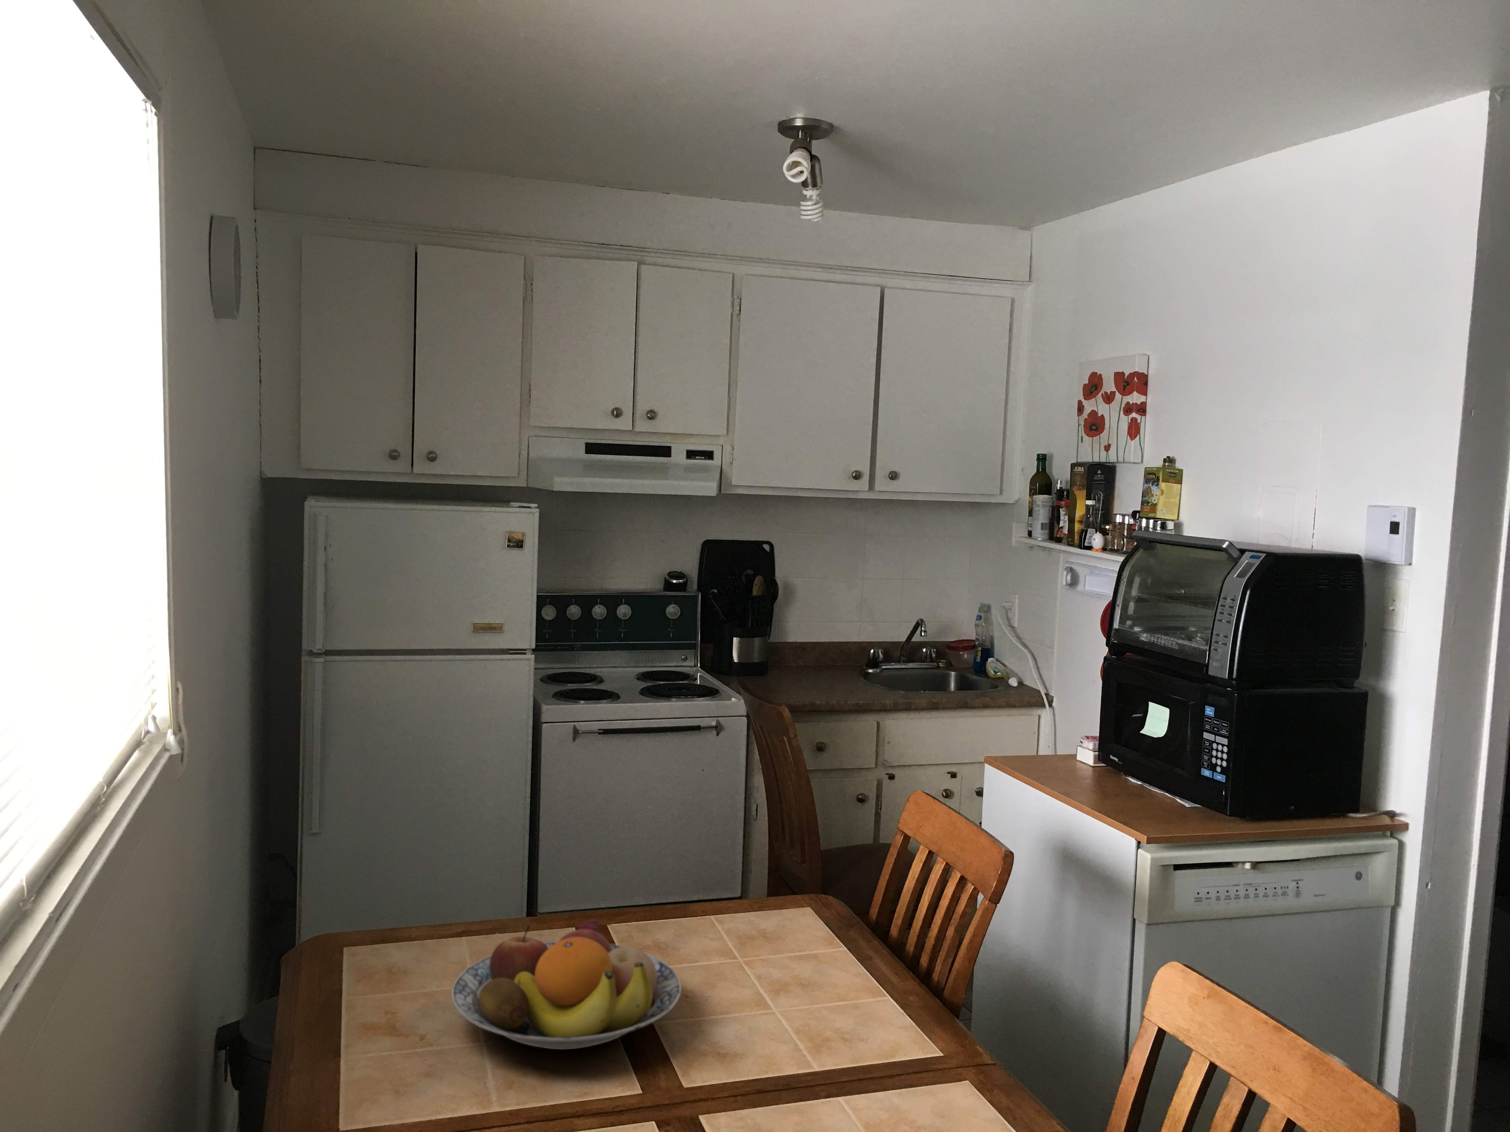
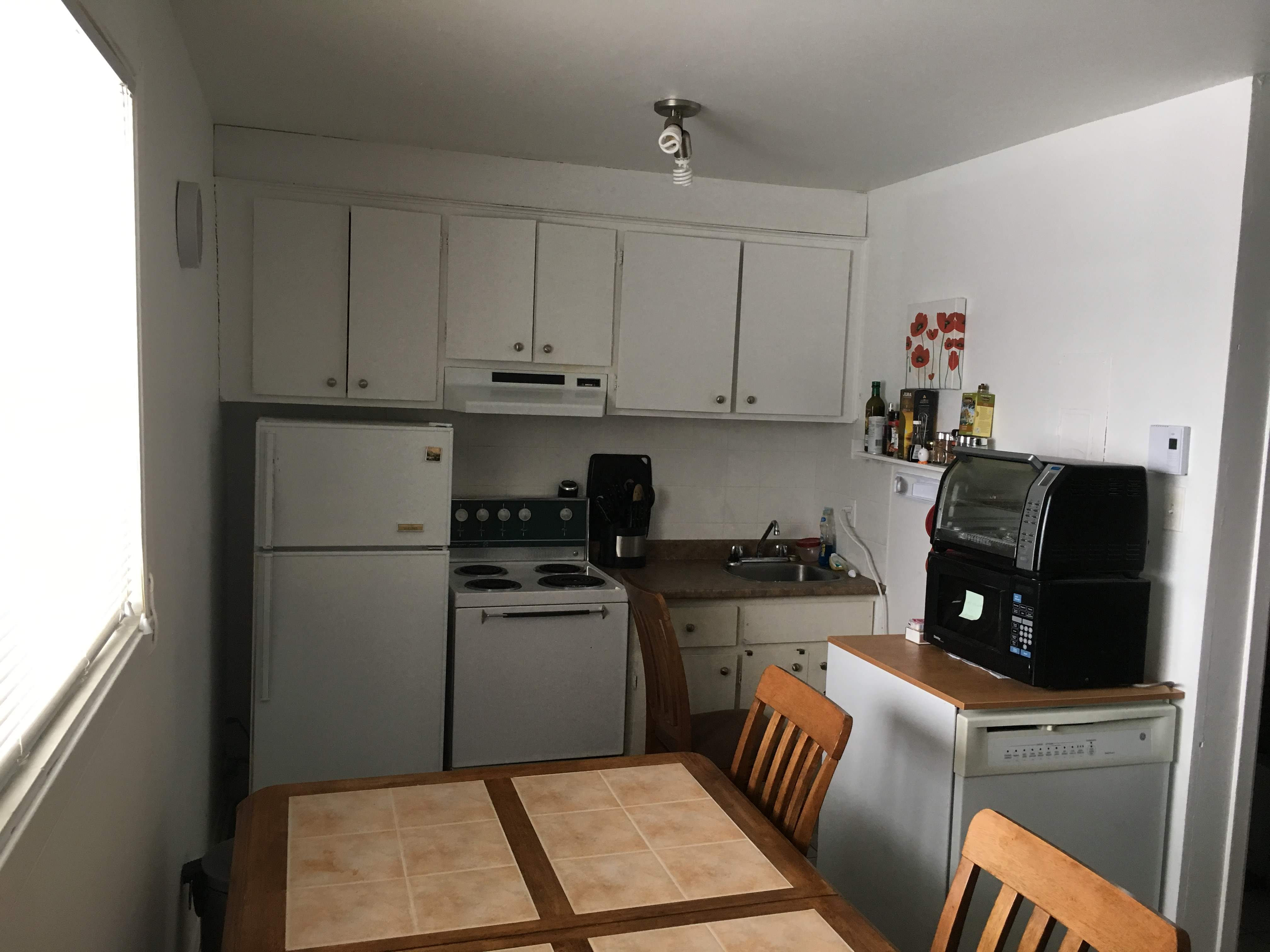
- fruit bowl (568, 976)
